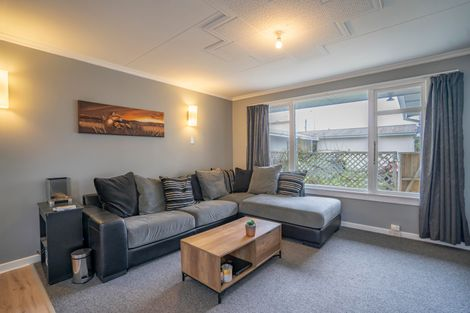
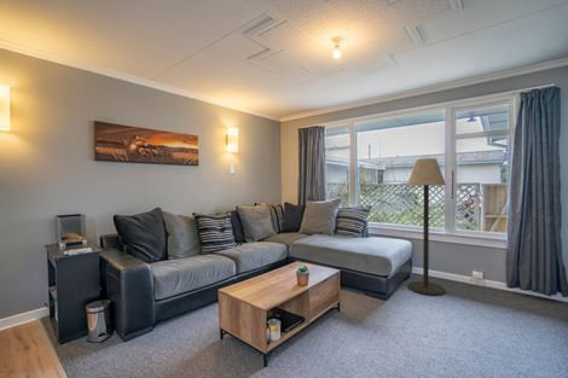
+ floor lamp (425, 223)
